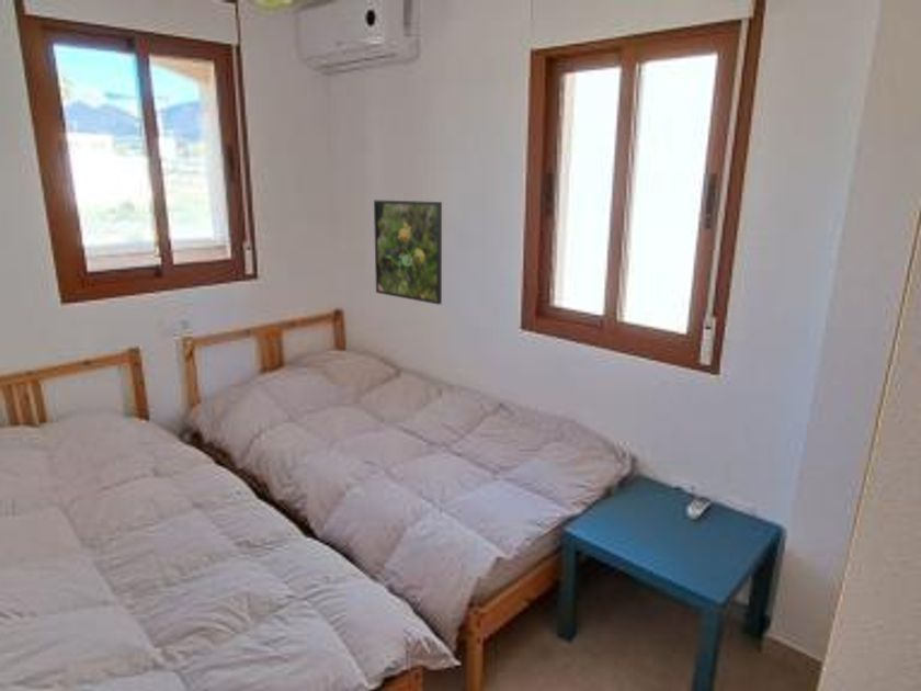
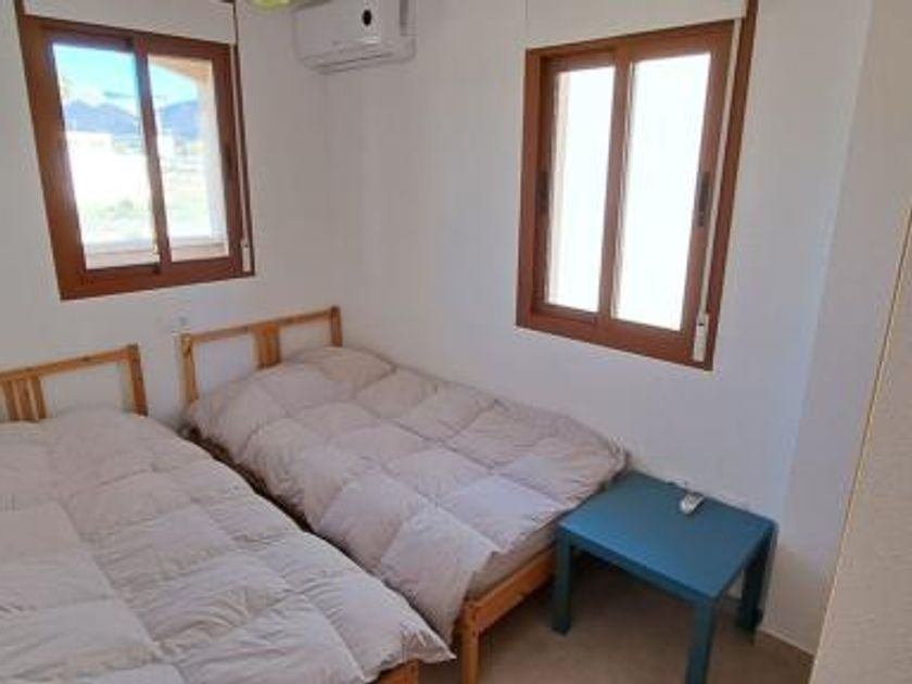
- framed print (406, 250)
